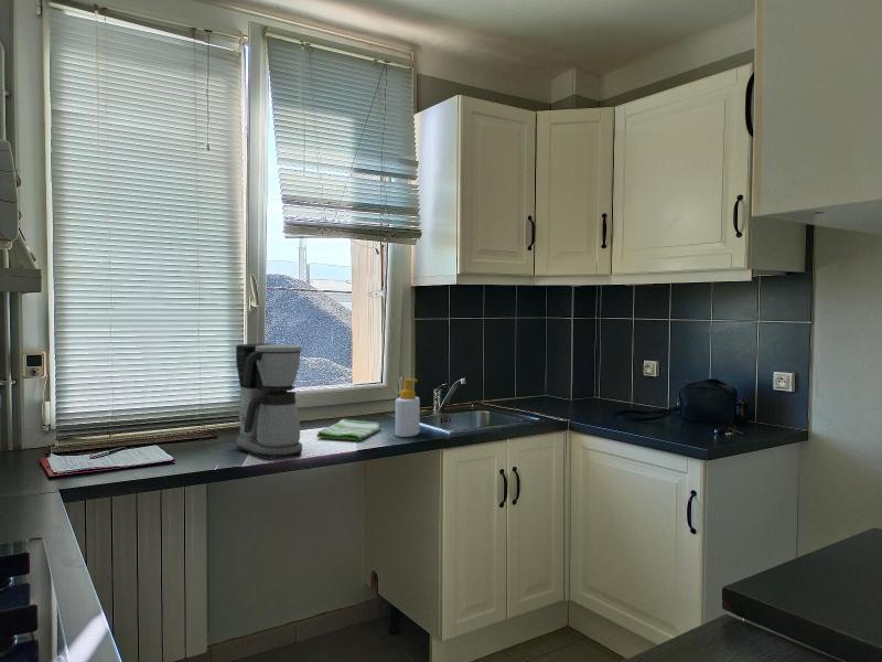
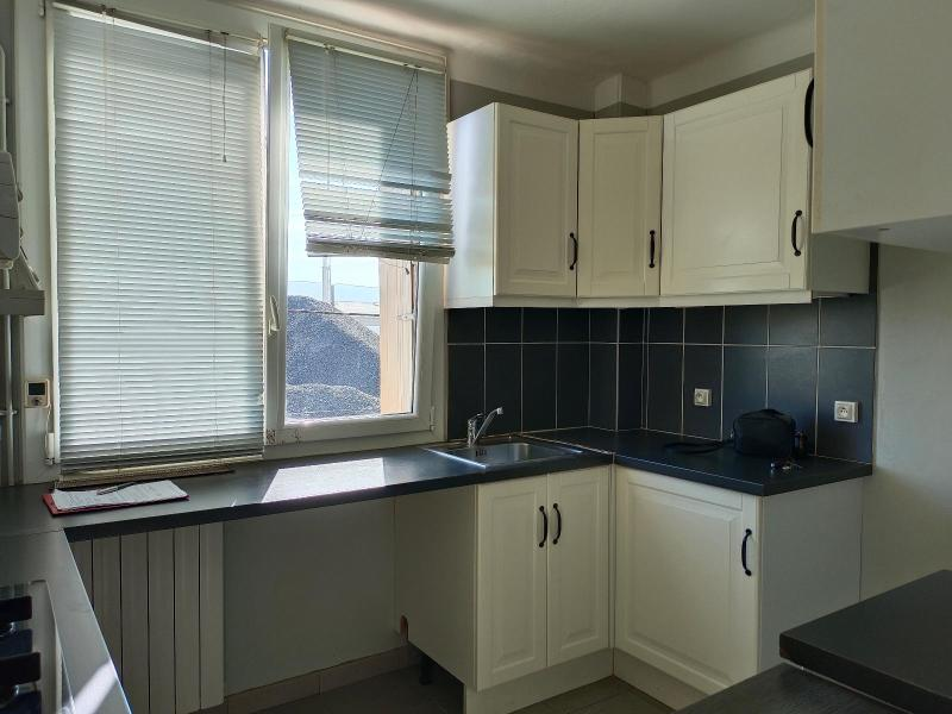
- coffee maker (262, 397)
- dish towel (349, 429)
- soap bottle (407, 406)
